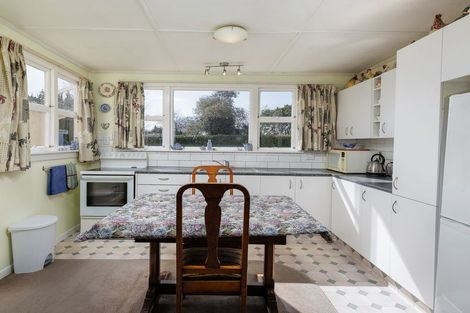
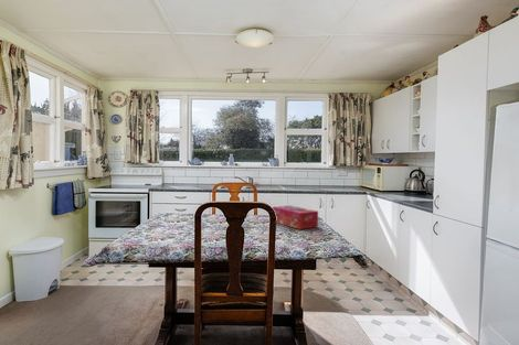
+ tissue box (294, 216)
